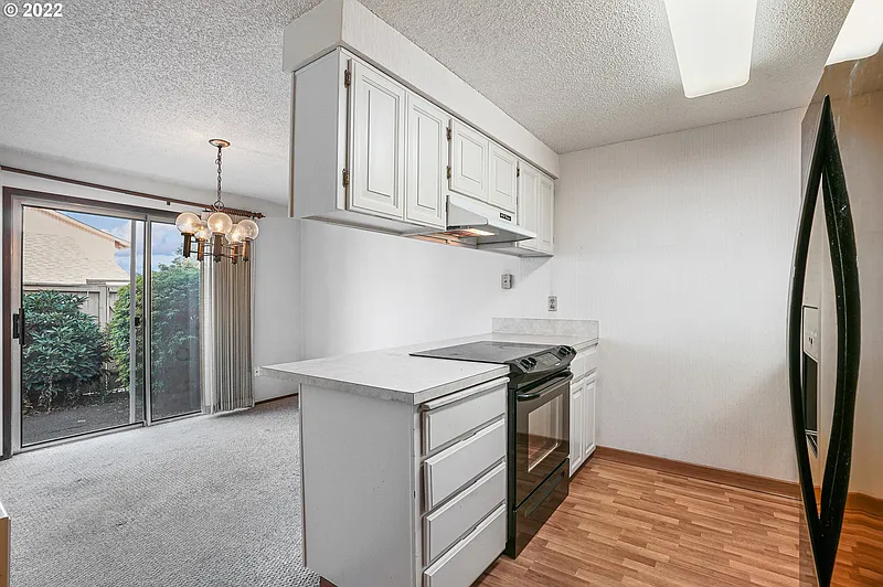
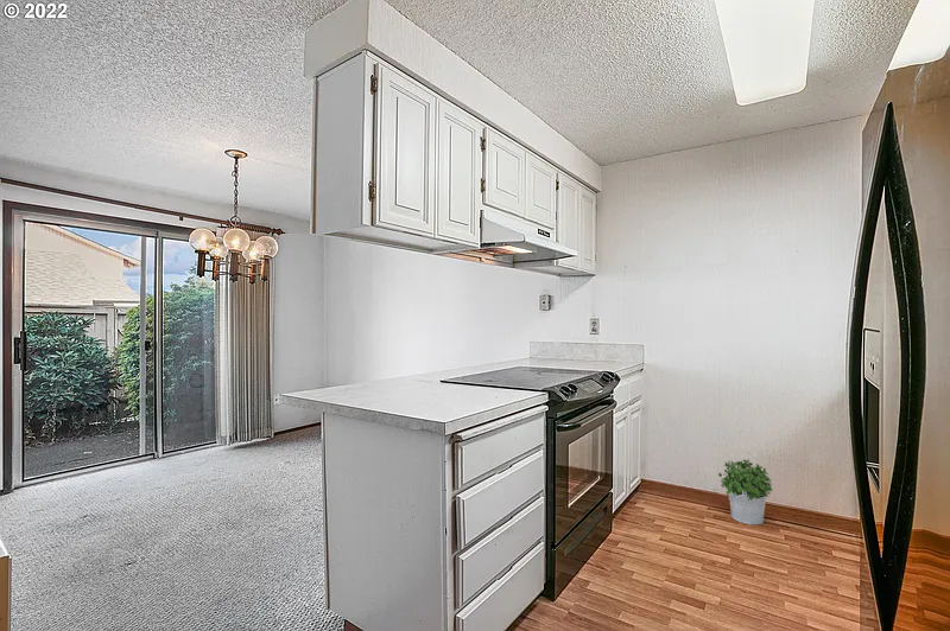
+ potted plant (743, 490)
